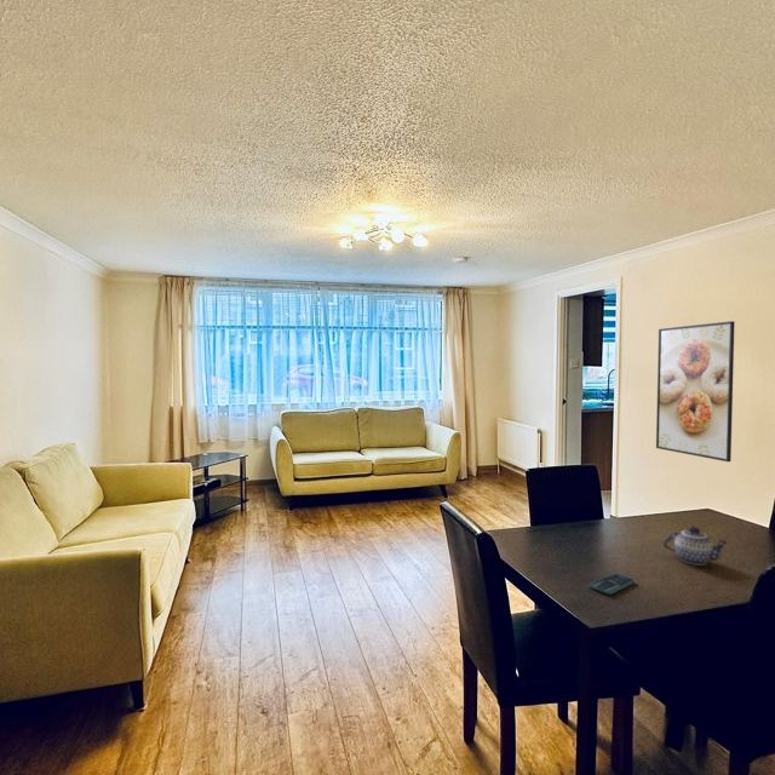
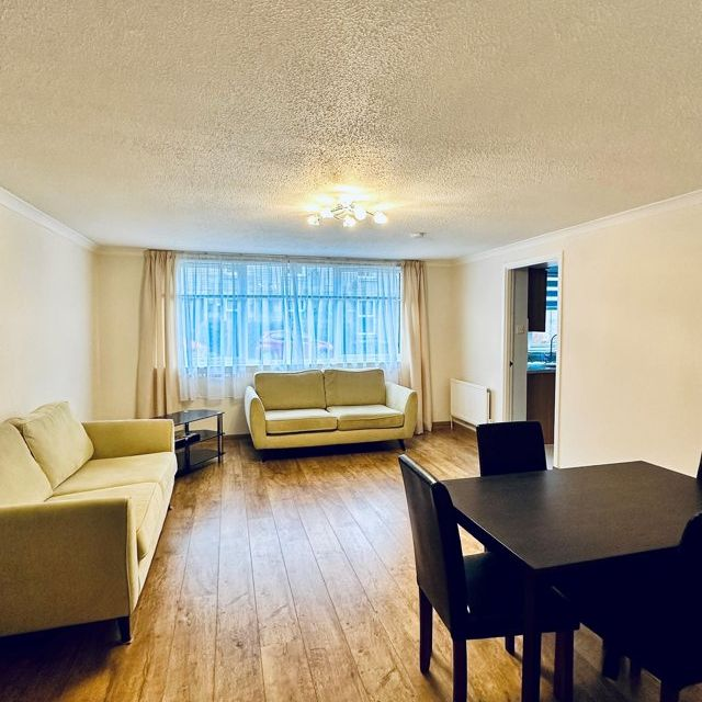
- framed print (691, 390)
- smartphone (612, 582)
- teapot (694, 544)
